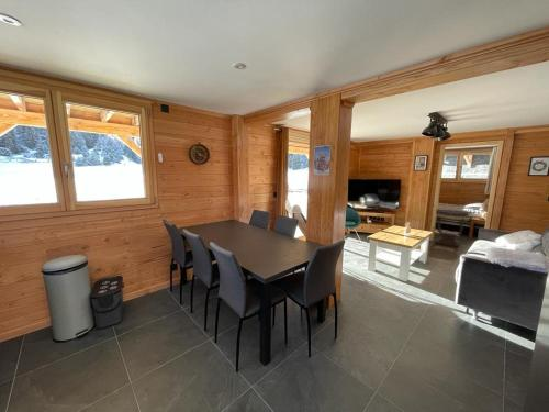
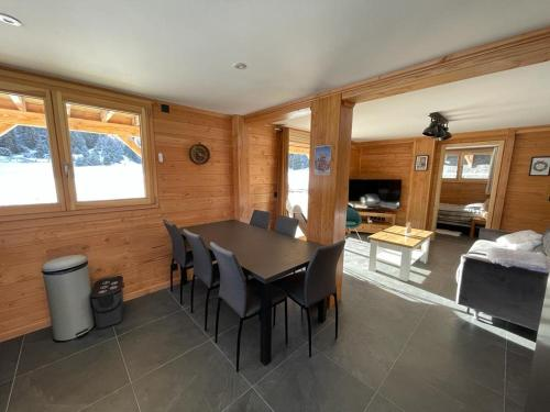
- side table (447, 232)
